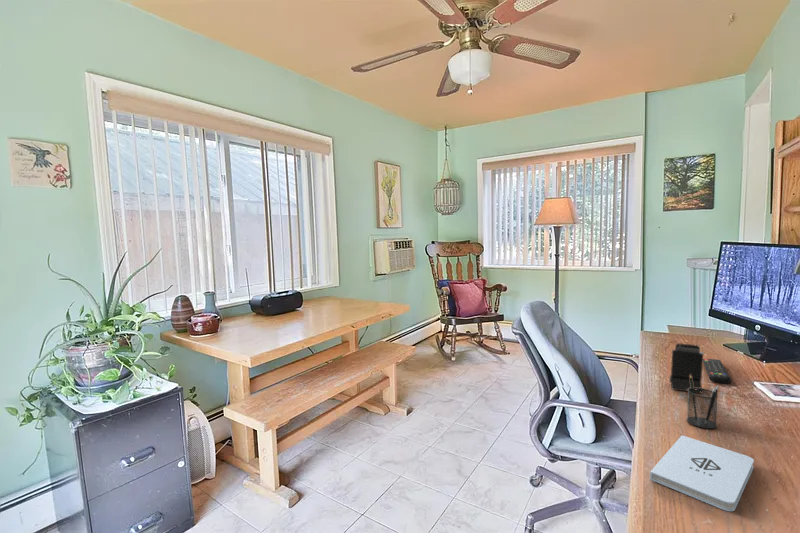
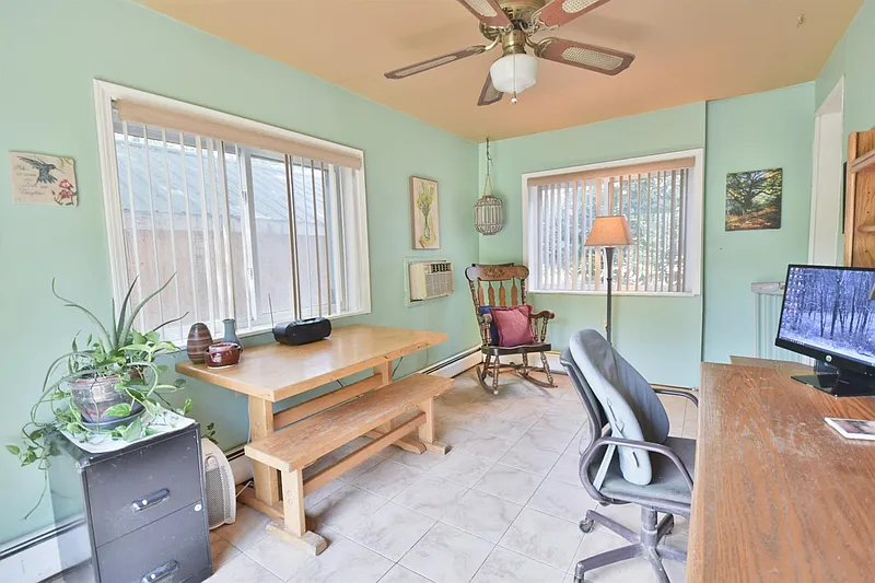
- smartphone (686, 365)
- notepad (703, 468)
- remote control (715, 370)
- pencil holder (703, 400)
